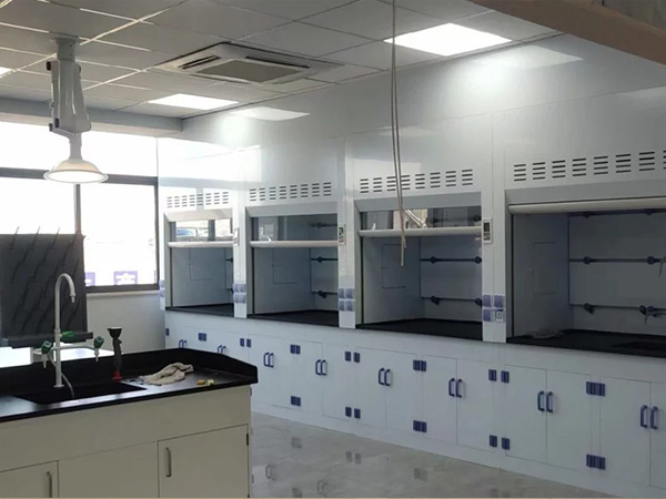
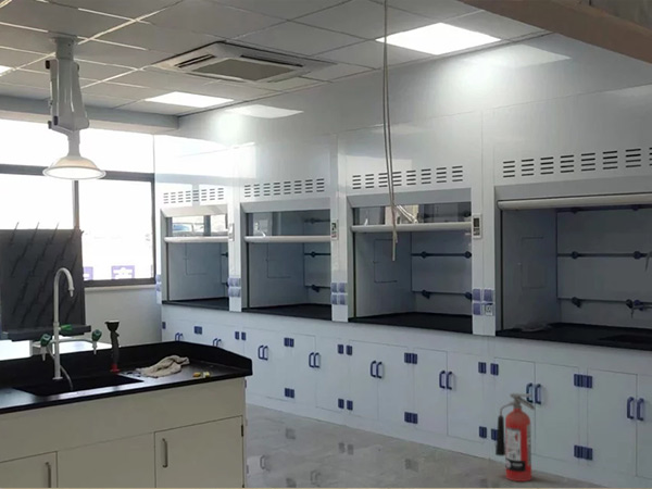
+ fire extinguisher (516, 435)
